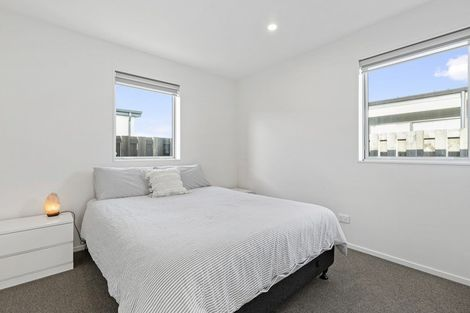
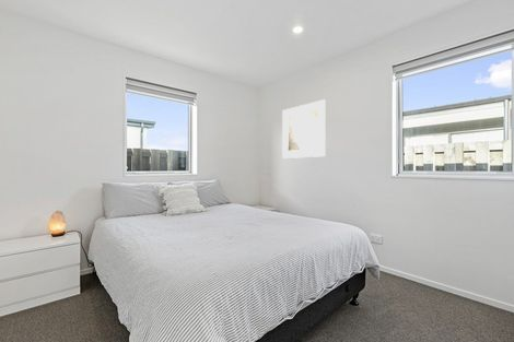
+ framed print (302, 131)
